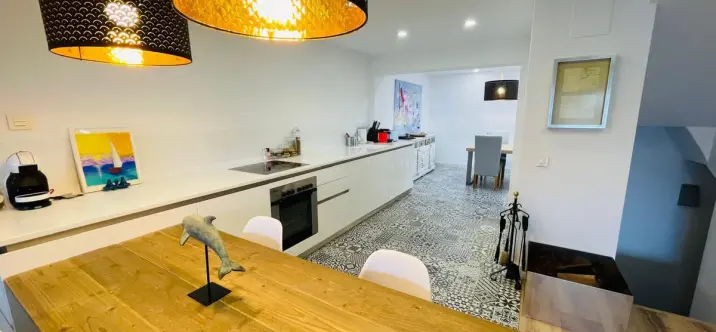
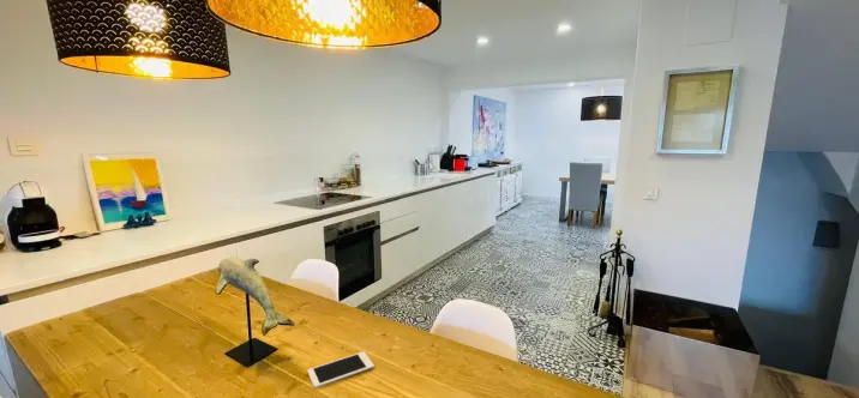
+ cell phone (341, 368)
